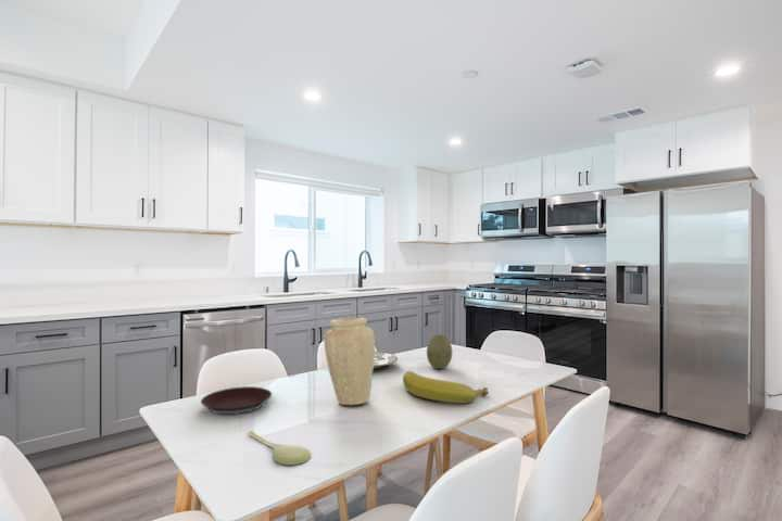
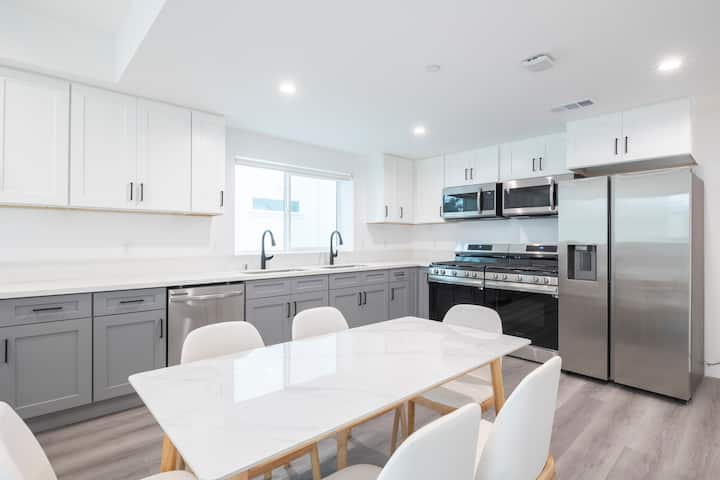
- plate (374, 361)
- plate (237, 401)
- fruit (439, 351)
- vase (349, 359)
- banana (437, 383)
- spoon (274, 445)
